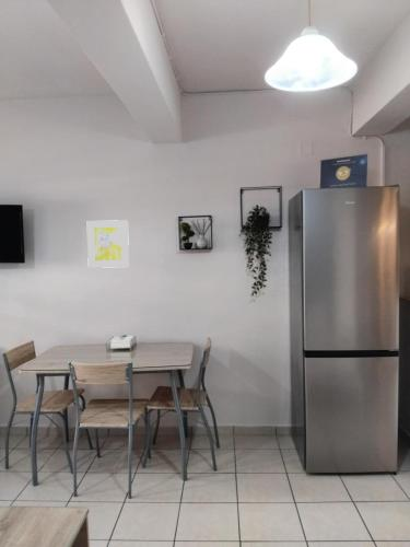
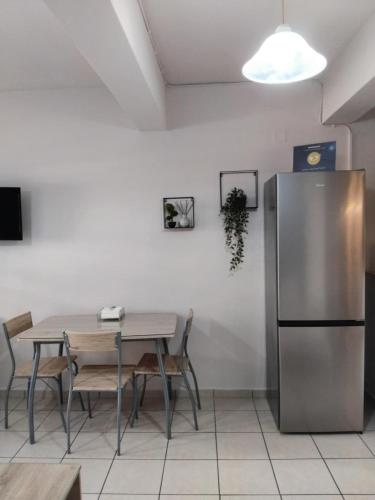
- wall art (107, 244)
